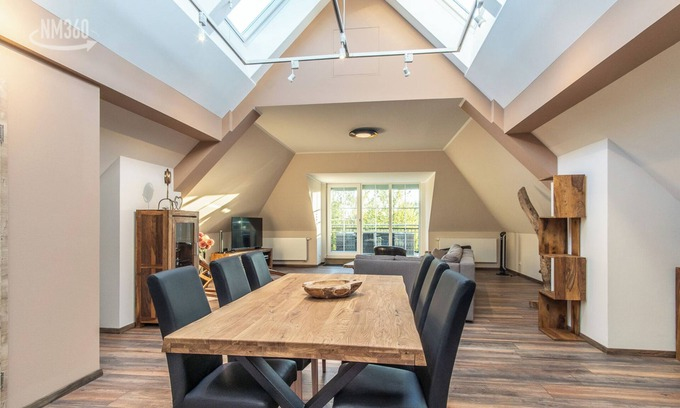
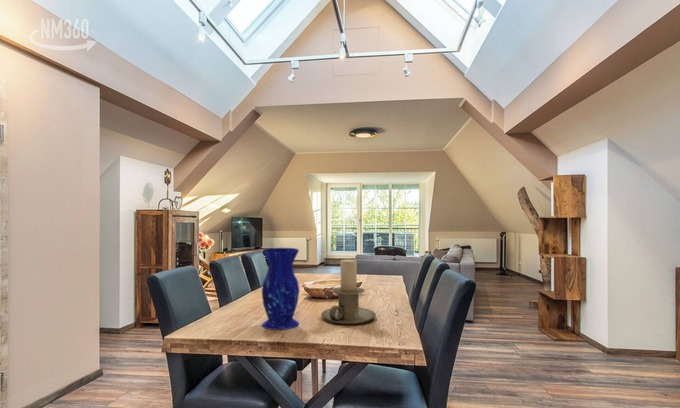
+ vase (280, 286)
+ candle holder (348, 288)
